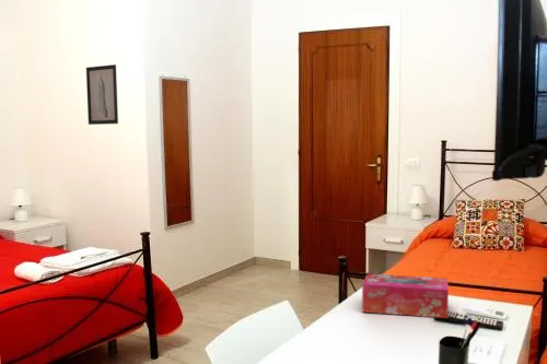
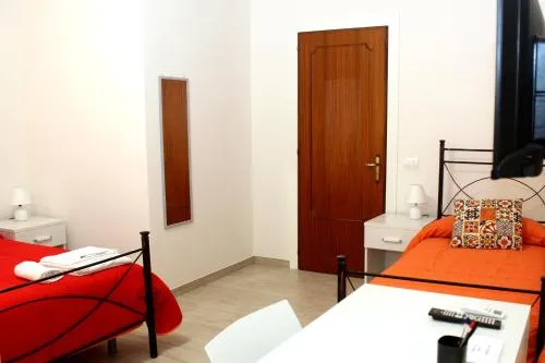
- tissue box (405, 294)
- wall art (102, 95)
